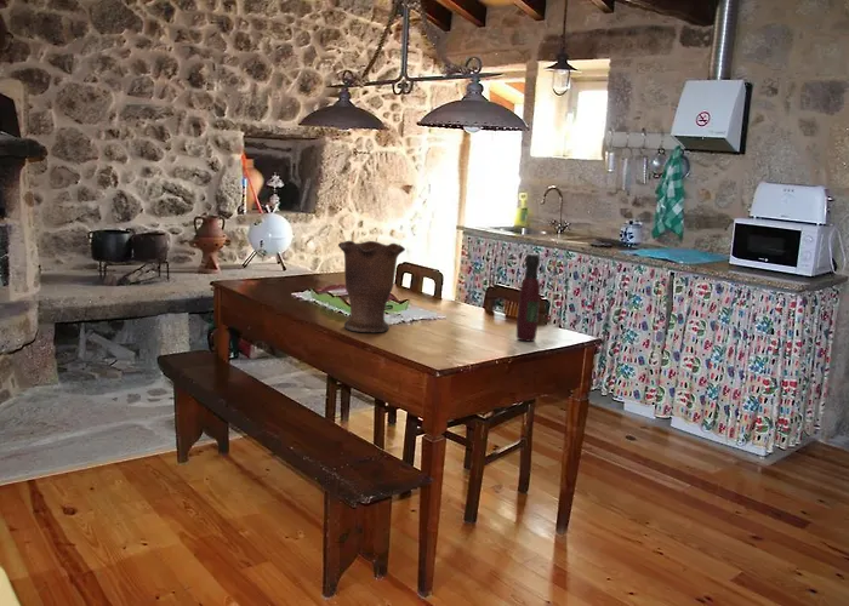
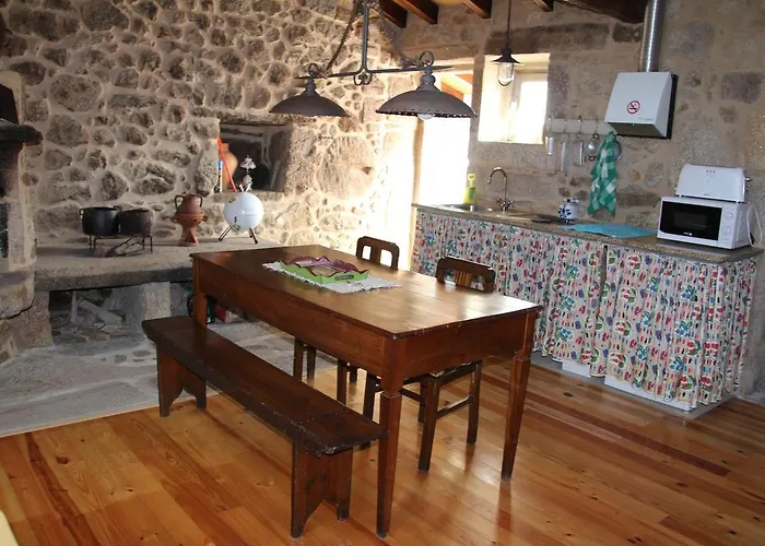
- wine bottle (529, 297)
- vase (369, 286)
